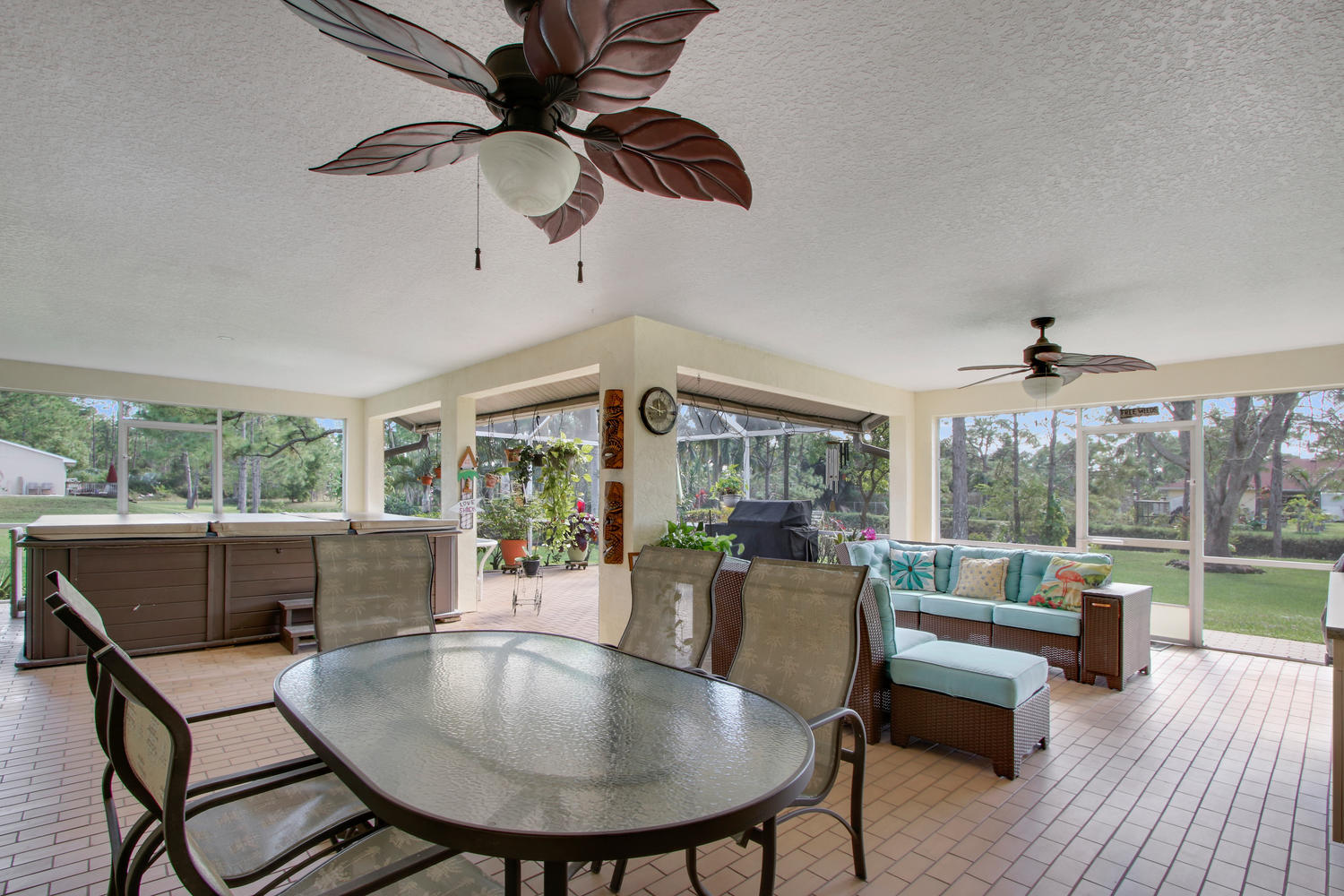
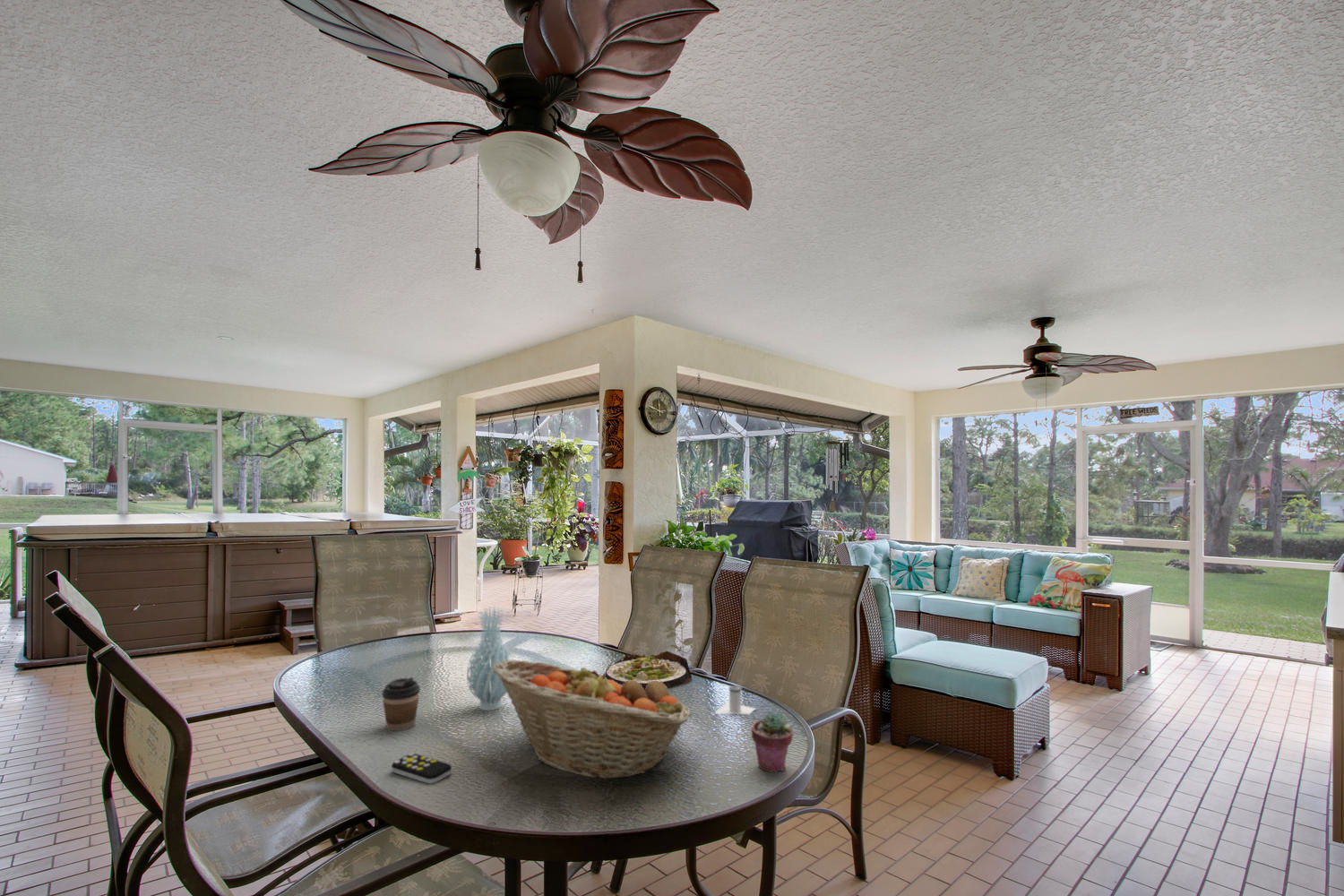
+ salt shaker (735, 699)
+ coffee cup (401, 702)
+ remote control (421, 768)
+ potted succulent (771, 738)
+ salad plate (645, 669)
+ vase (490, 657)
+ fruit basket (590, 705)
